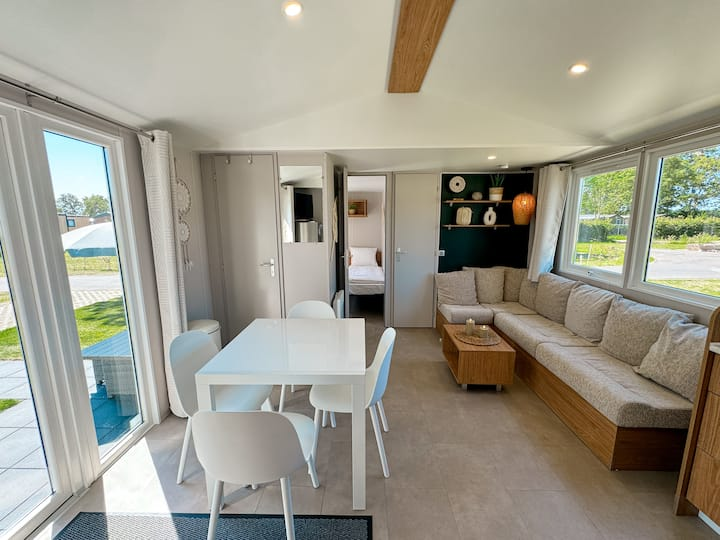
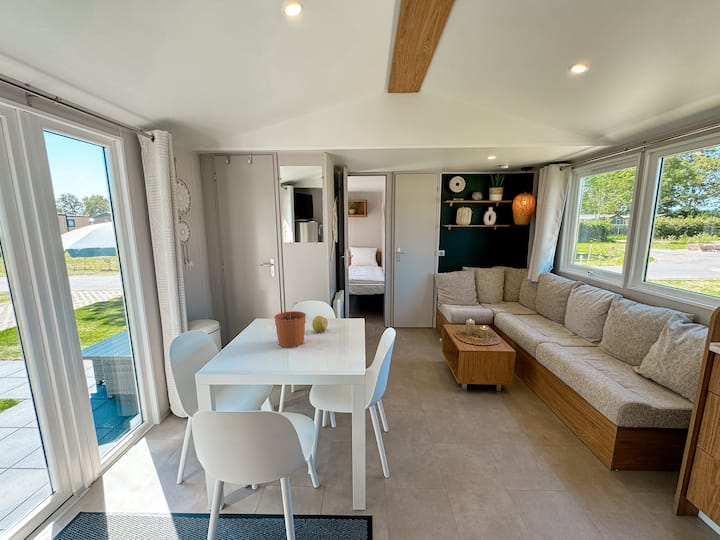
+ plant pot (290, 322)
+ fruit (320, 323)
